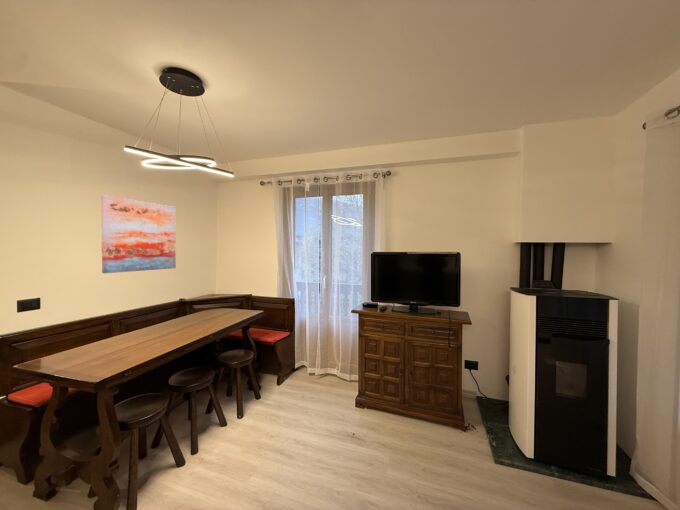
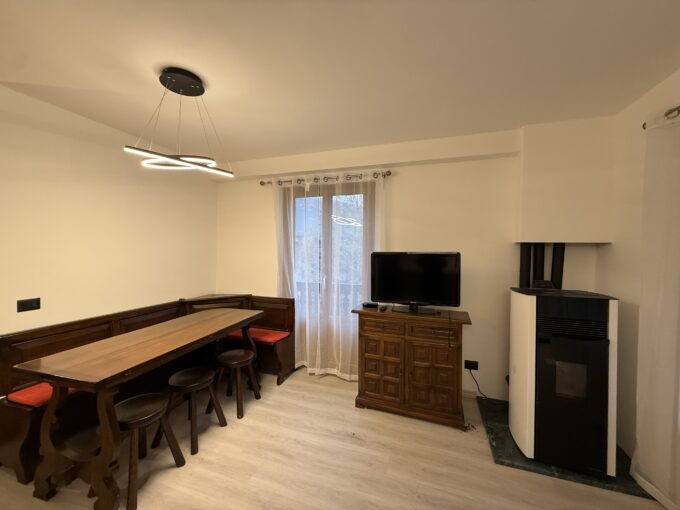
- wall art (143, 236)
